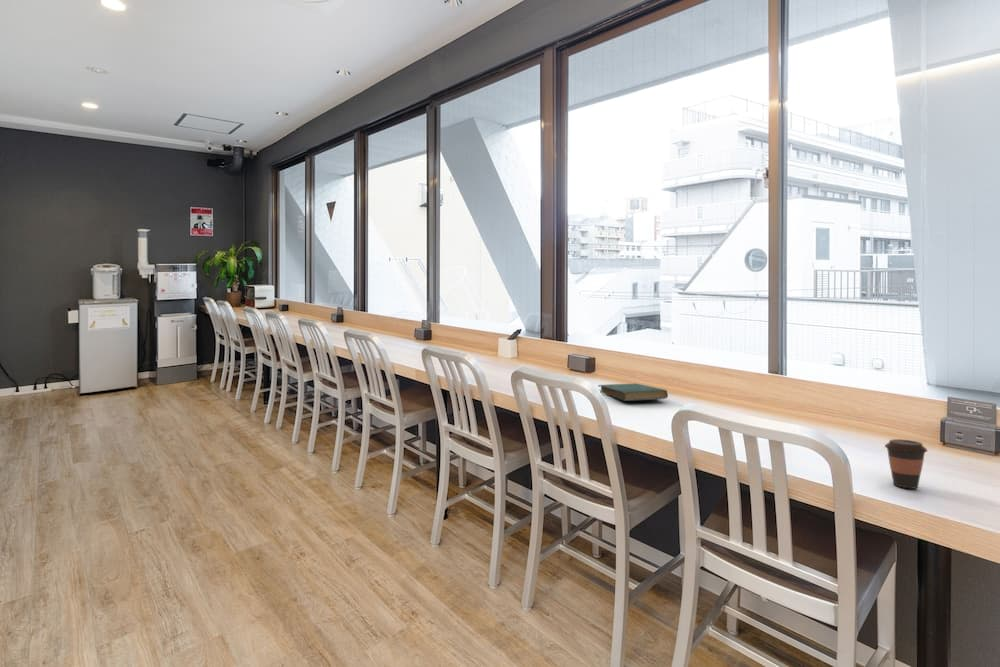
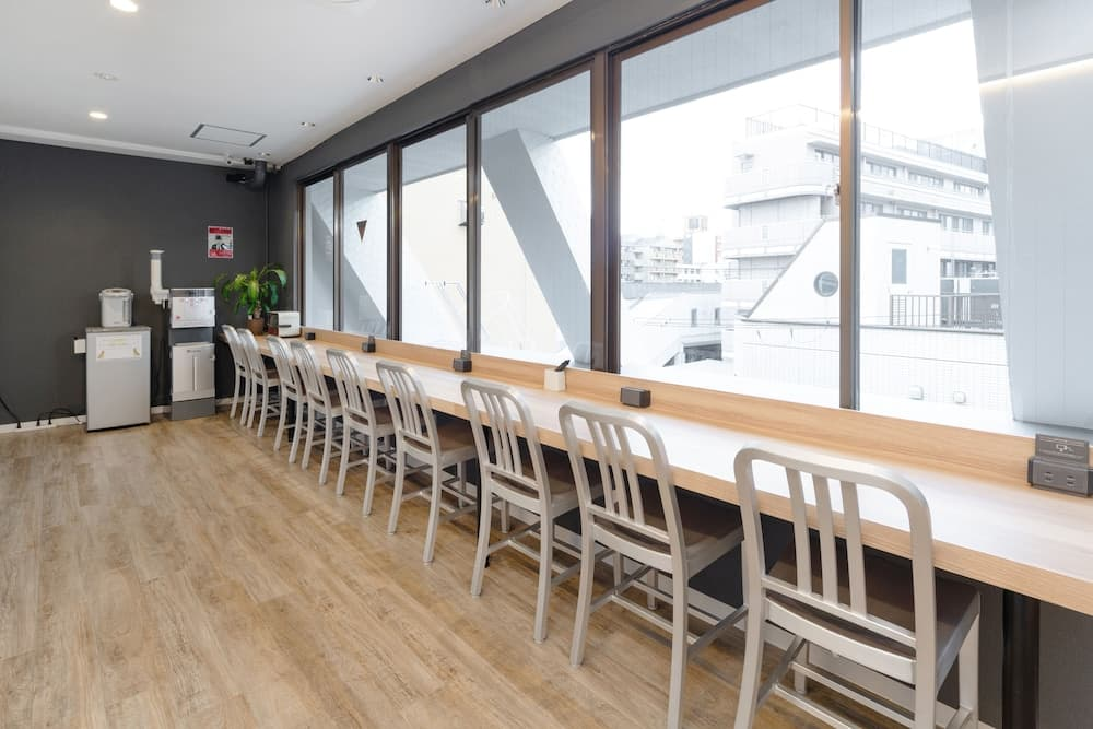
- coffee cup (905, 463)
- book (631, 391)
